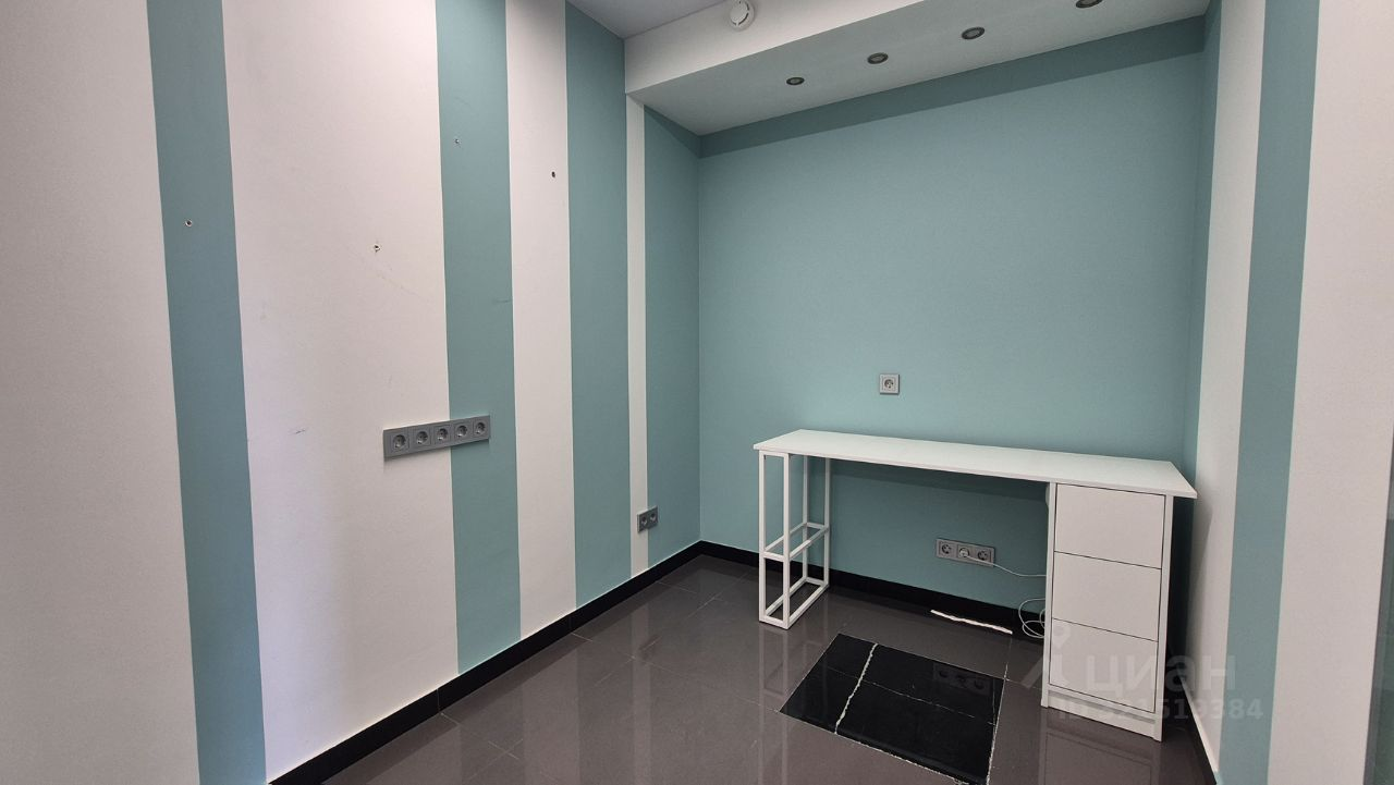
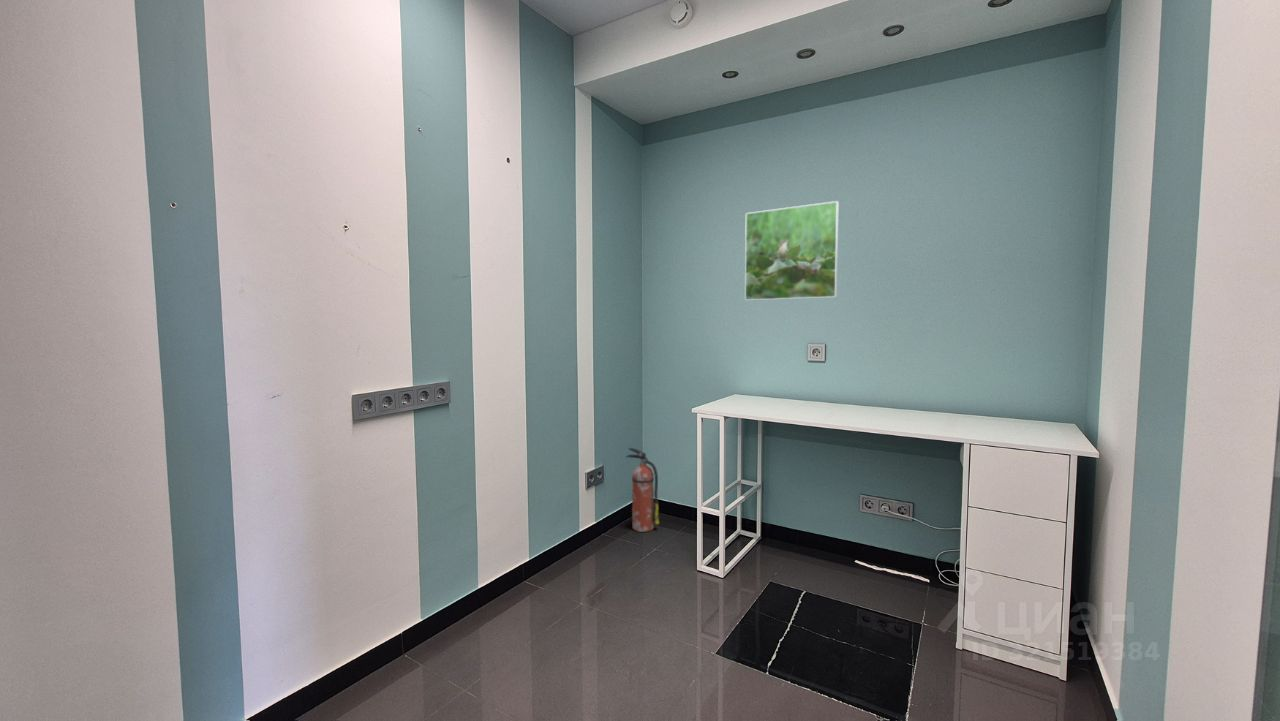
+ fire extinguisher (641, 488)
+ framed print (789, 253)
